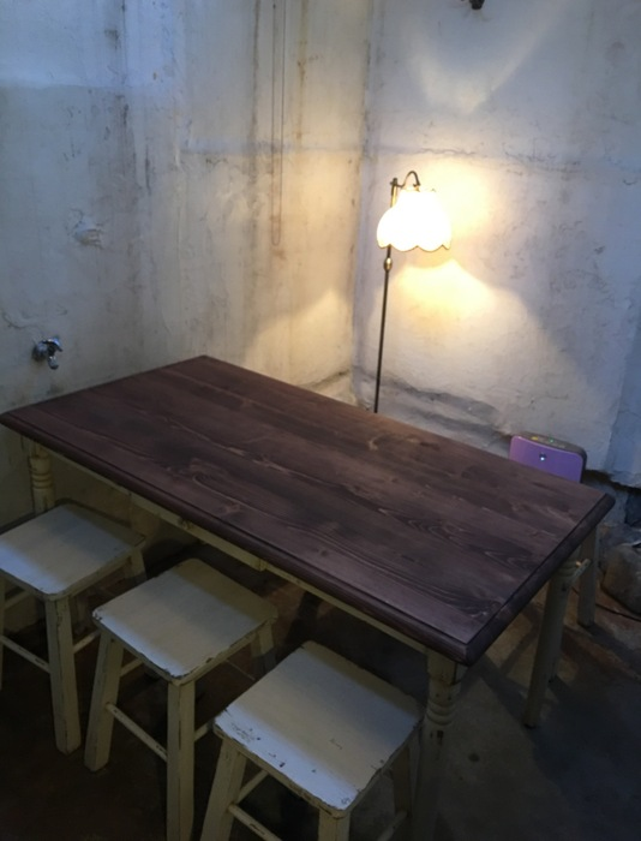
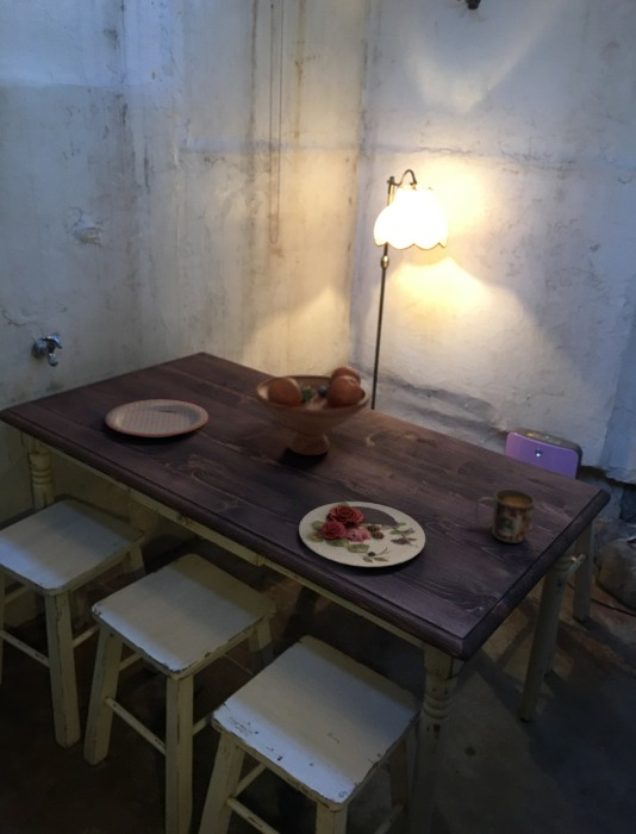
+ plate (361, 530)
+ fruit bowl (311, 409)
+ plate (157, 419)
+ mug (503, 515)
